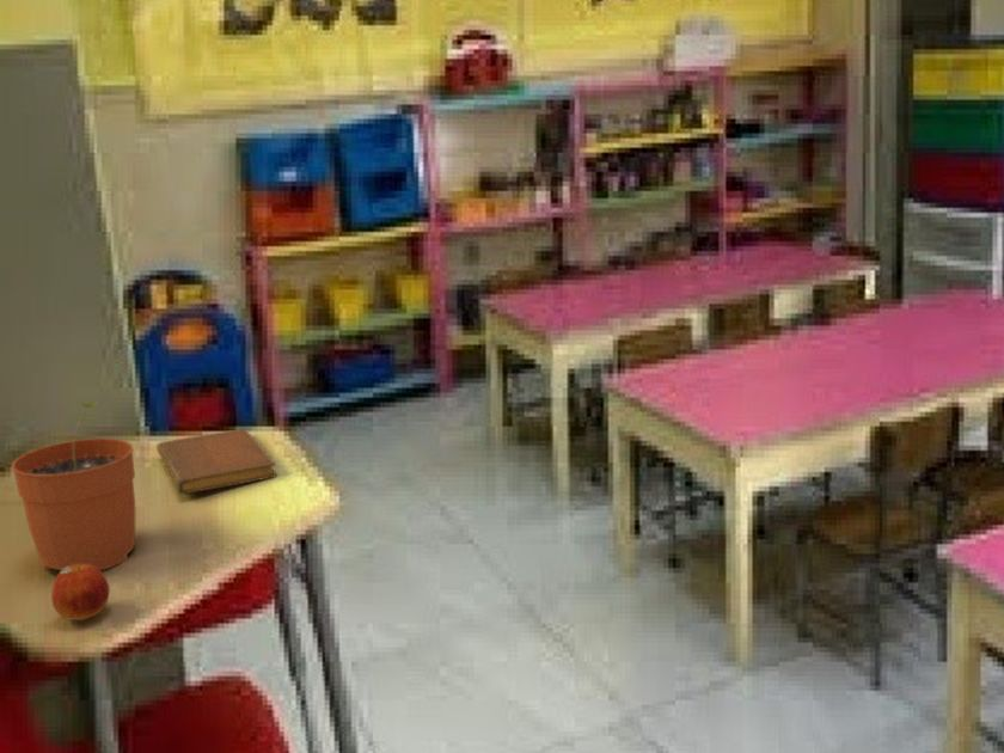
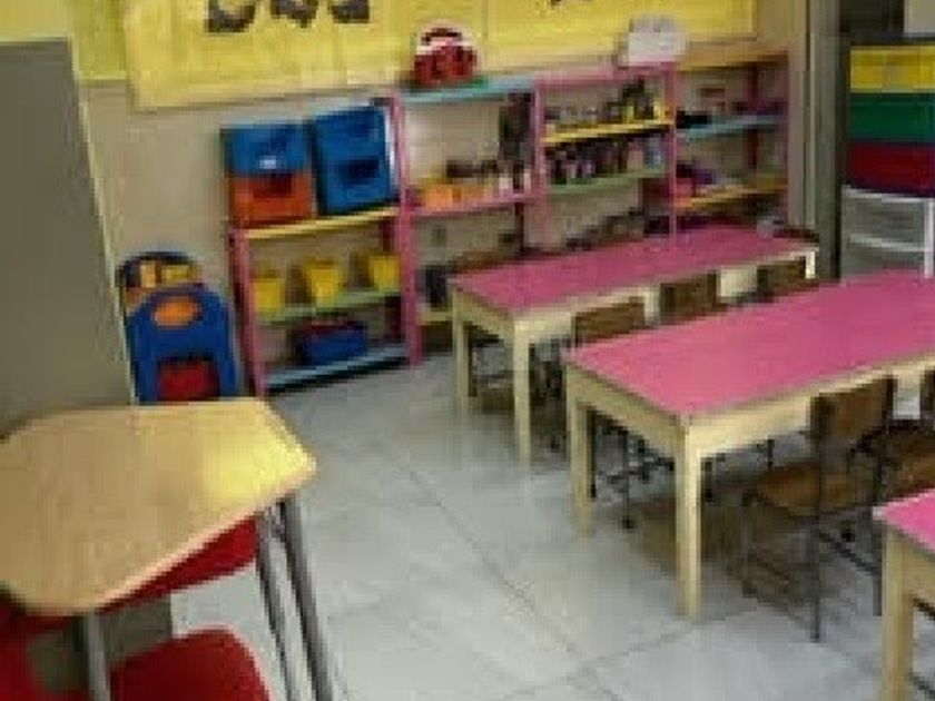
- apple (80, 590)
- plant pot (76, 480)
- notebook (214, 459)
